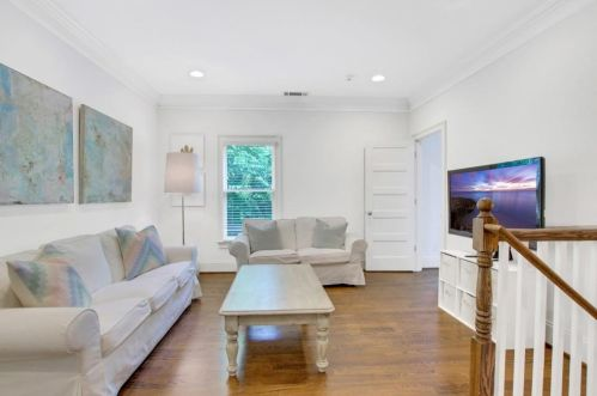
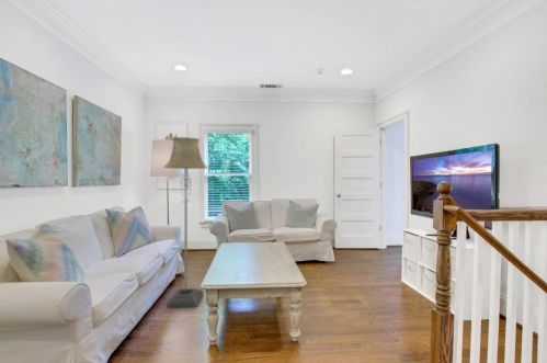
+ floor lamp (185, 219)
